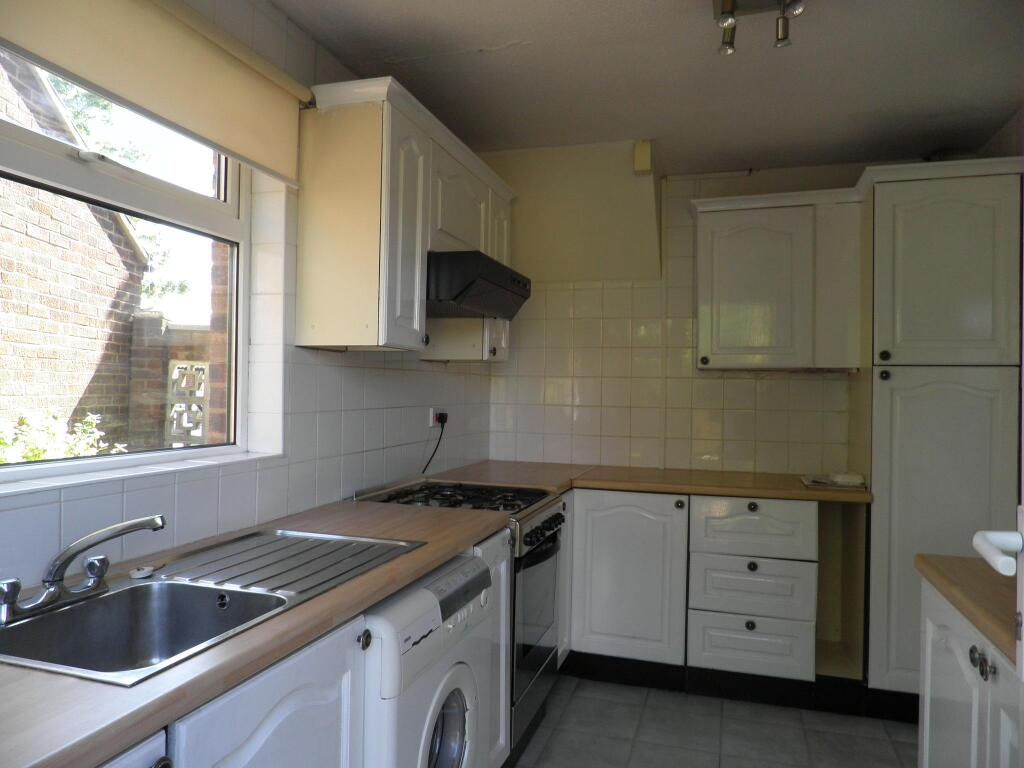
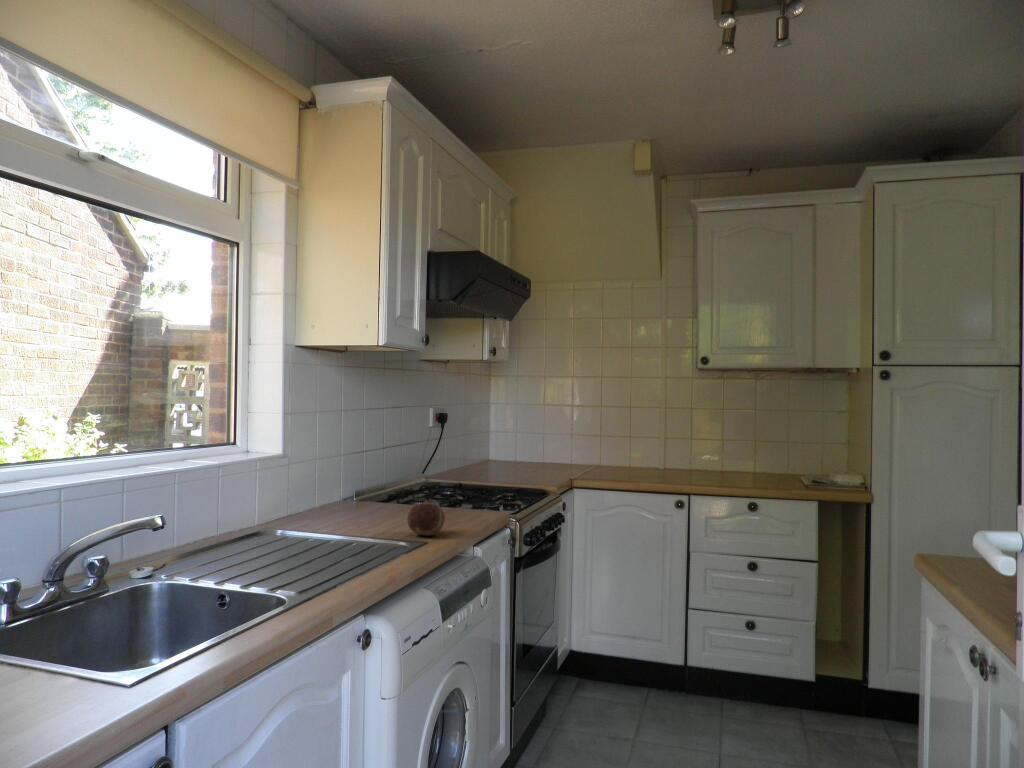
+ fruit (425, 516)
